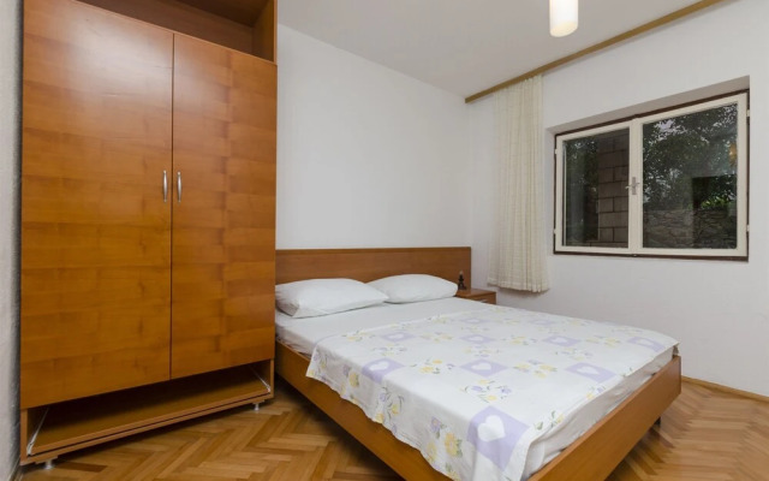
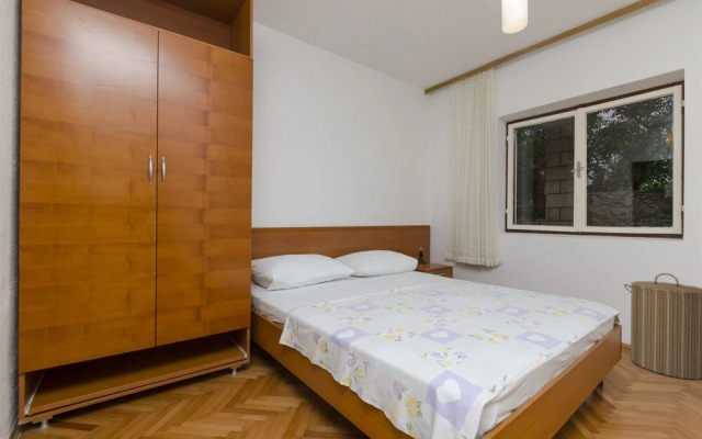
+ laundry hamper (667, 319)
